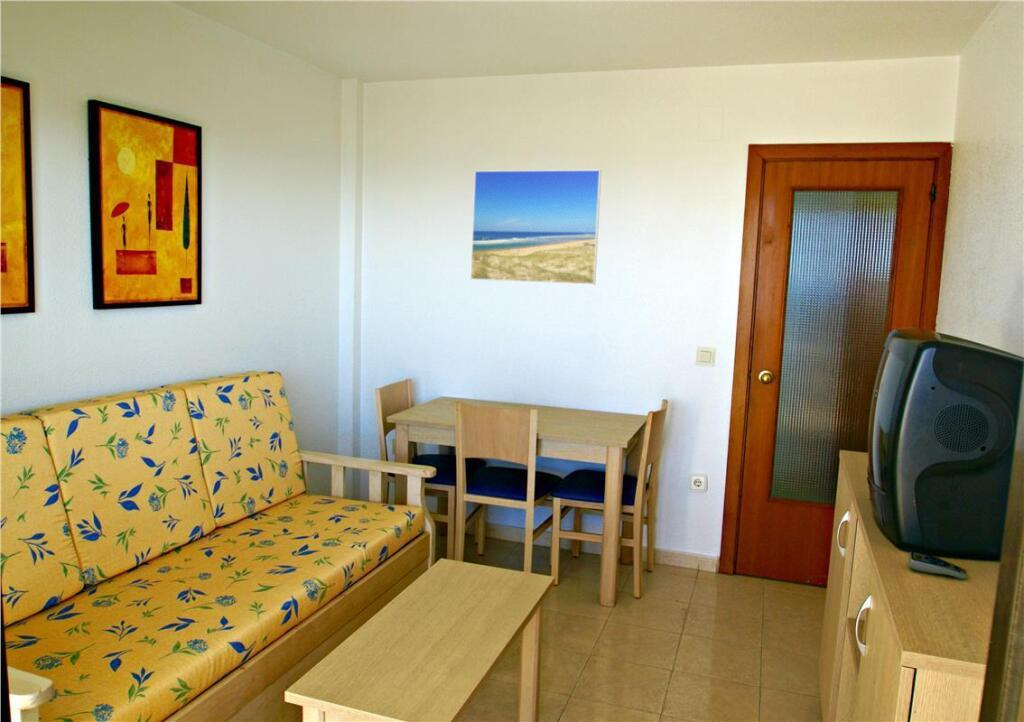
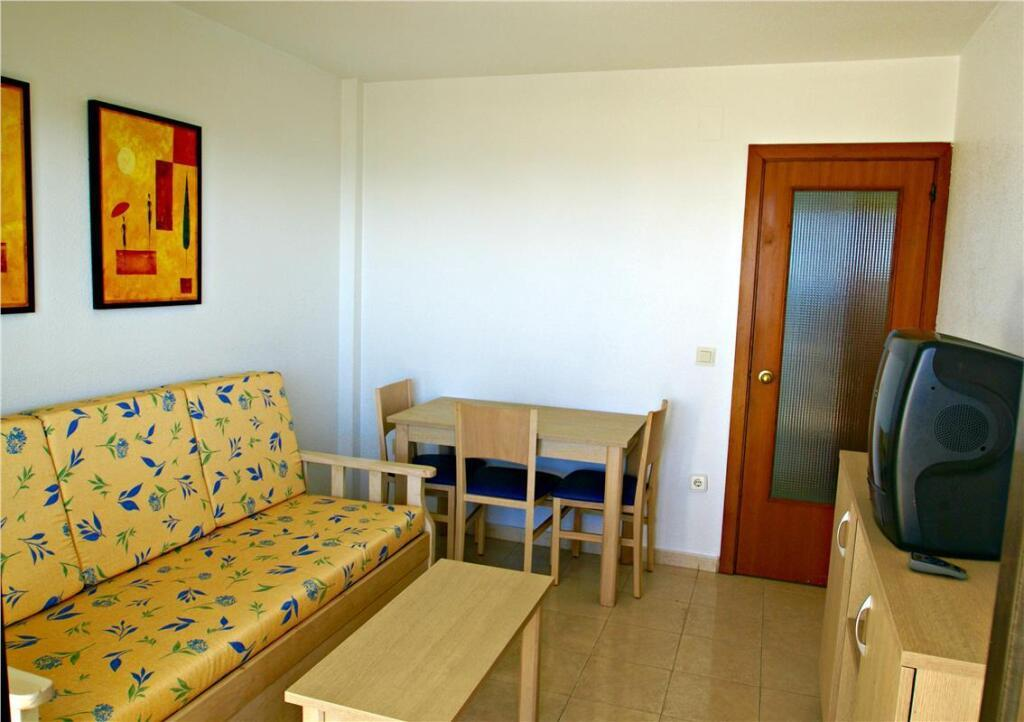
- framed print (533, 226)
